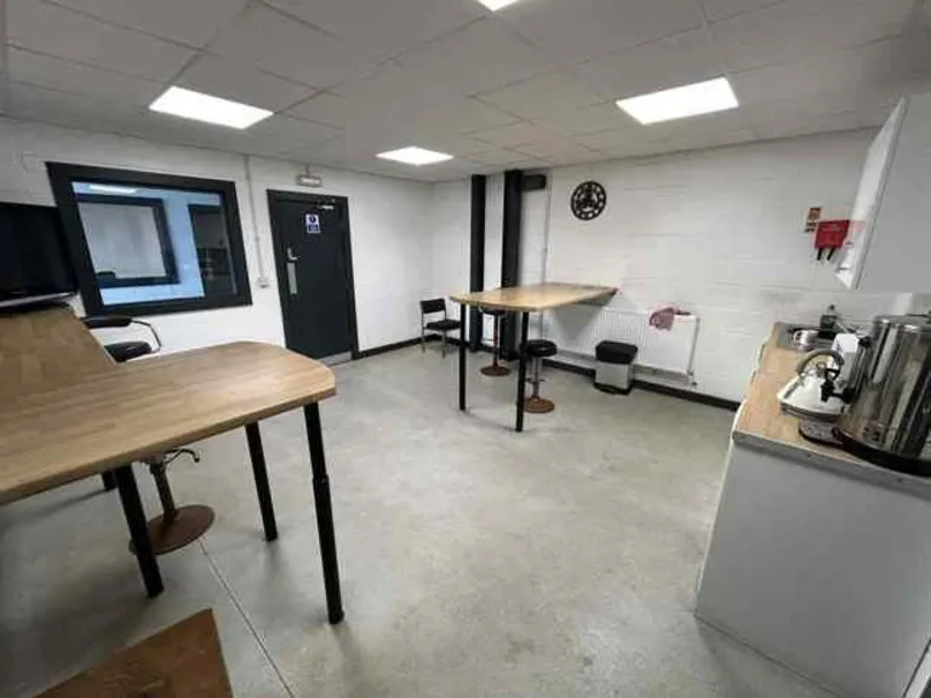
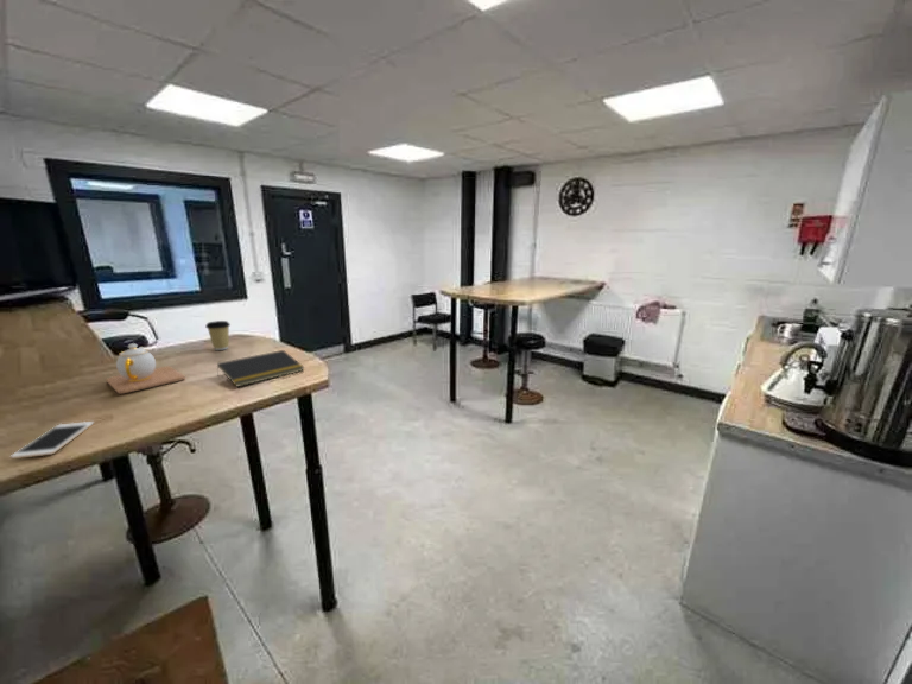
+ notepad (261, 366)
+ teapot (142, 361)
+ cell phone (56, 438)
+ coffee cup (218, 335)
